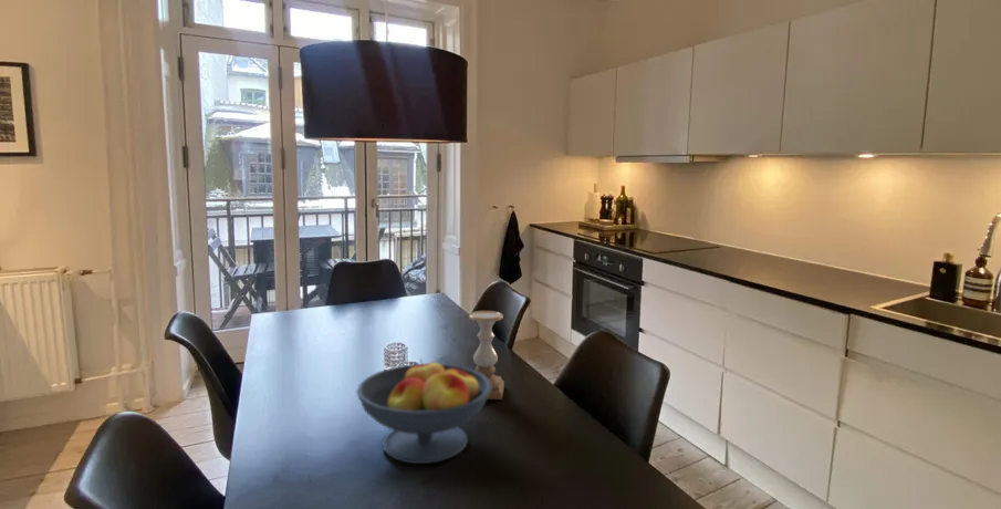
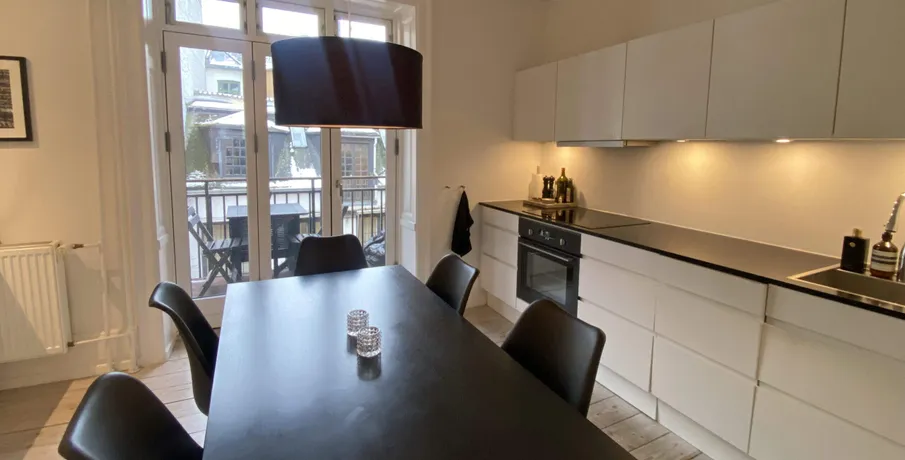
- candle holder (486, 353)
- fruit bowl (425, 403)
